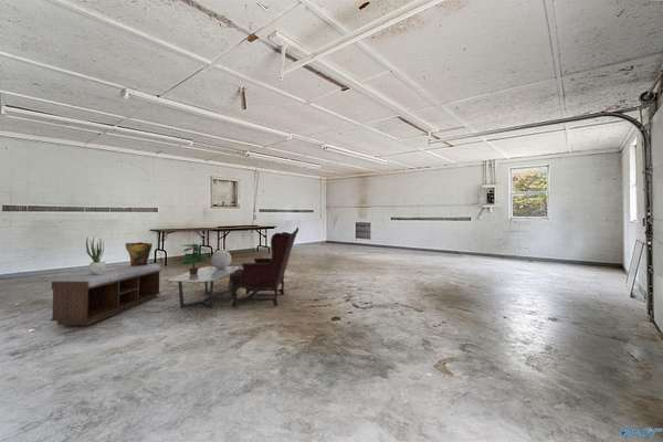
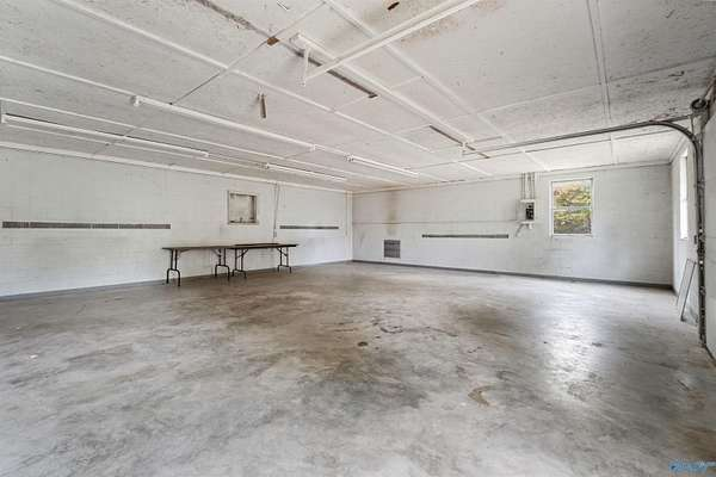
- armchair (266, 263)
- decorative sphere (221, 259)
- potted plant (94, 255)
- coffee table (207, 285)
- decorative urn (139, 251)
- bench (115, 288)
- potted plant (194, 259)
